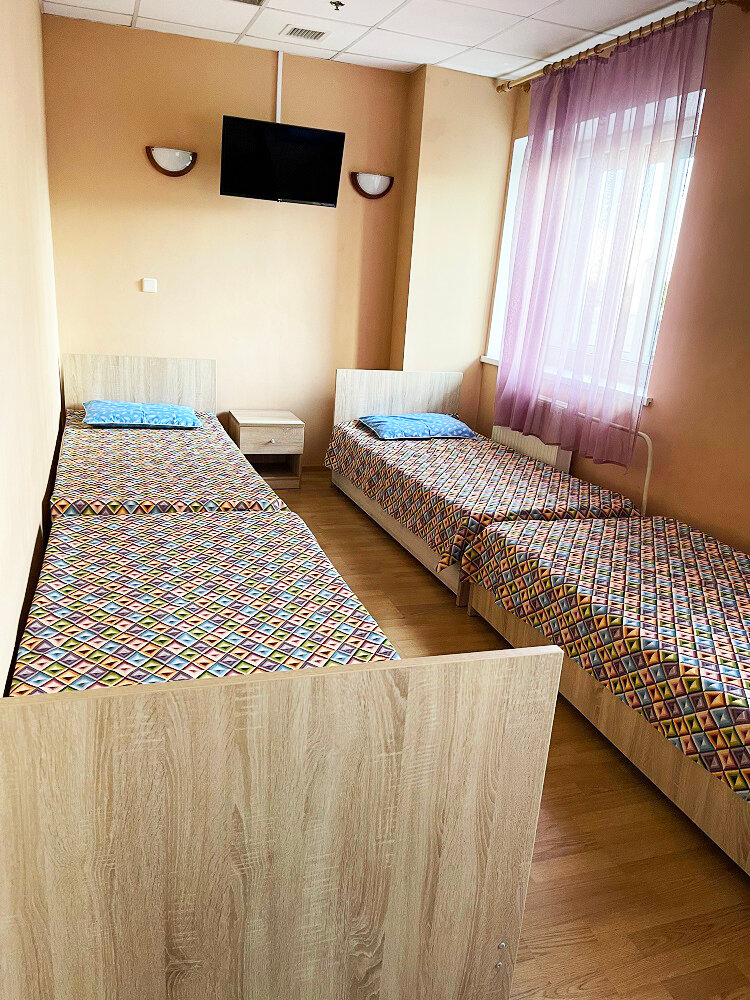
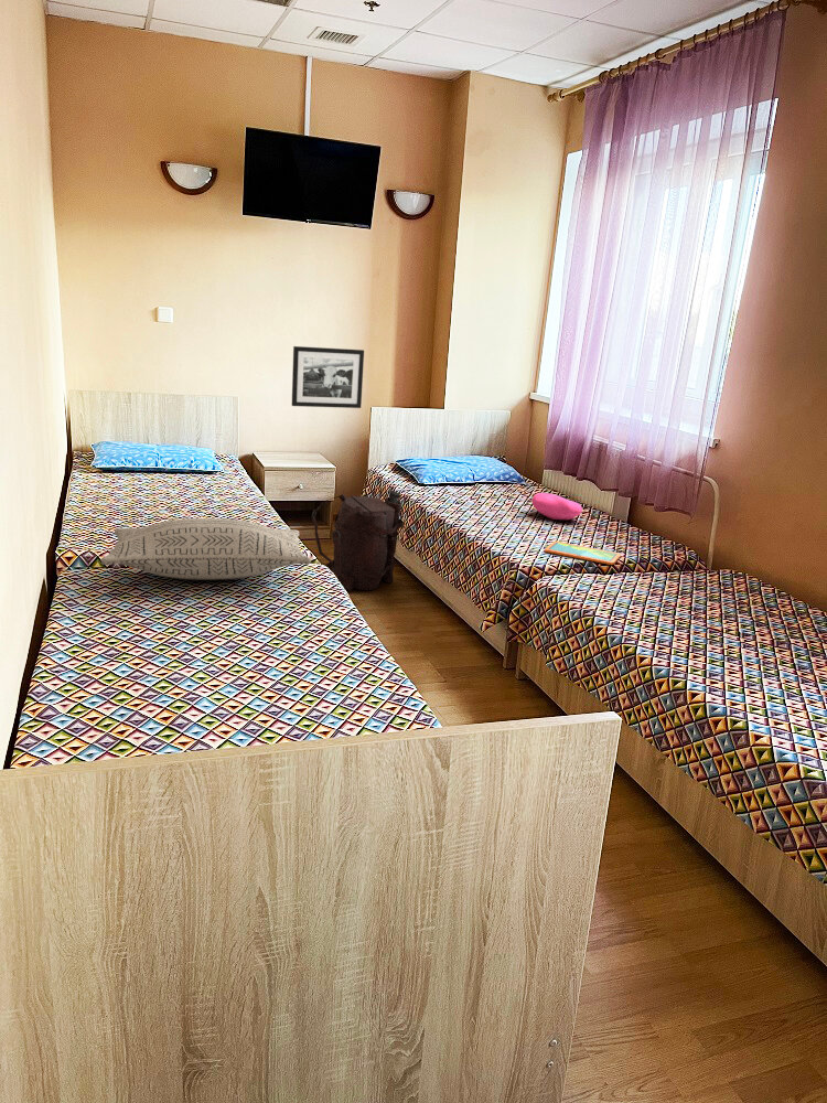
+ pillow (208, 548)
+ backpack (362, 537)
+ cushion (555, 507)
+ picture frame (327, 377)
+ tablet (582, 553)
